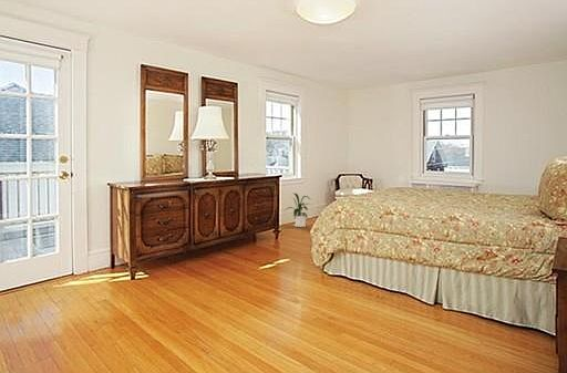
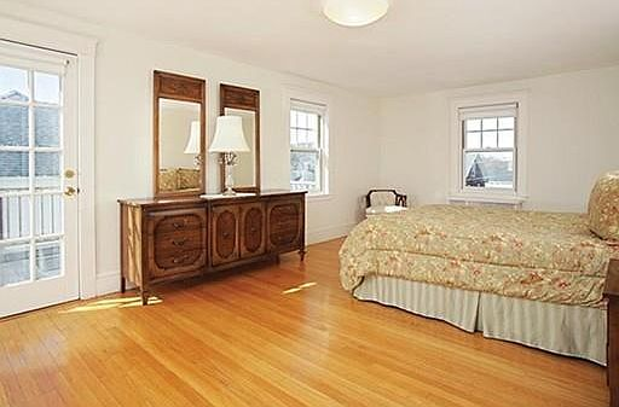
- house plant (299, 209)
